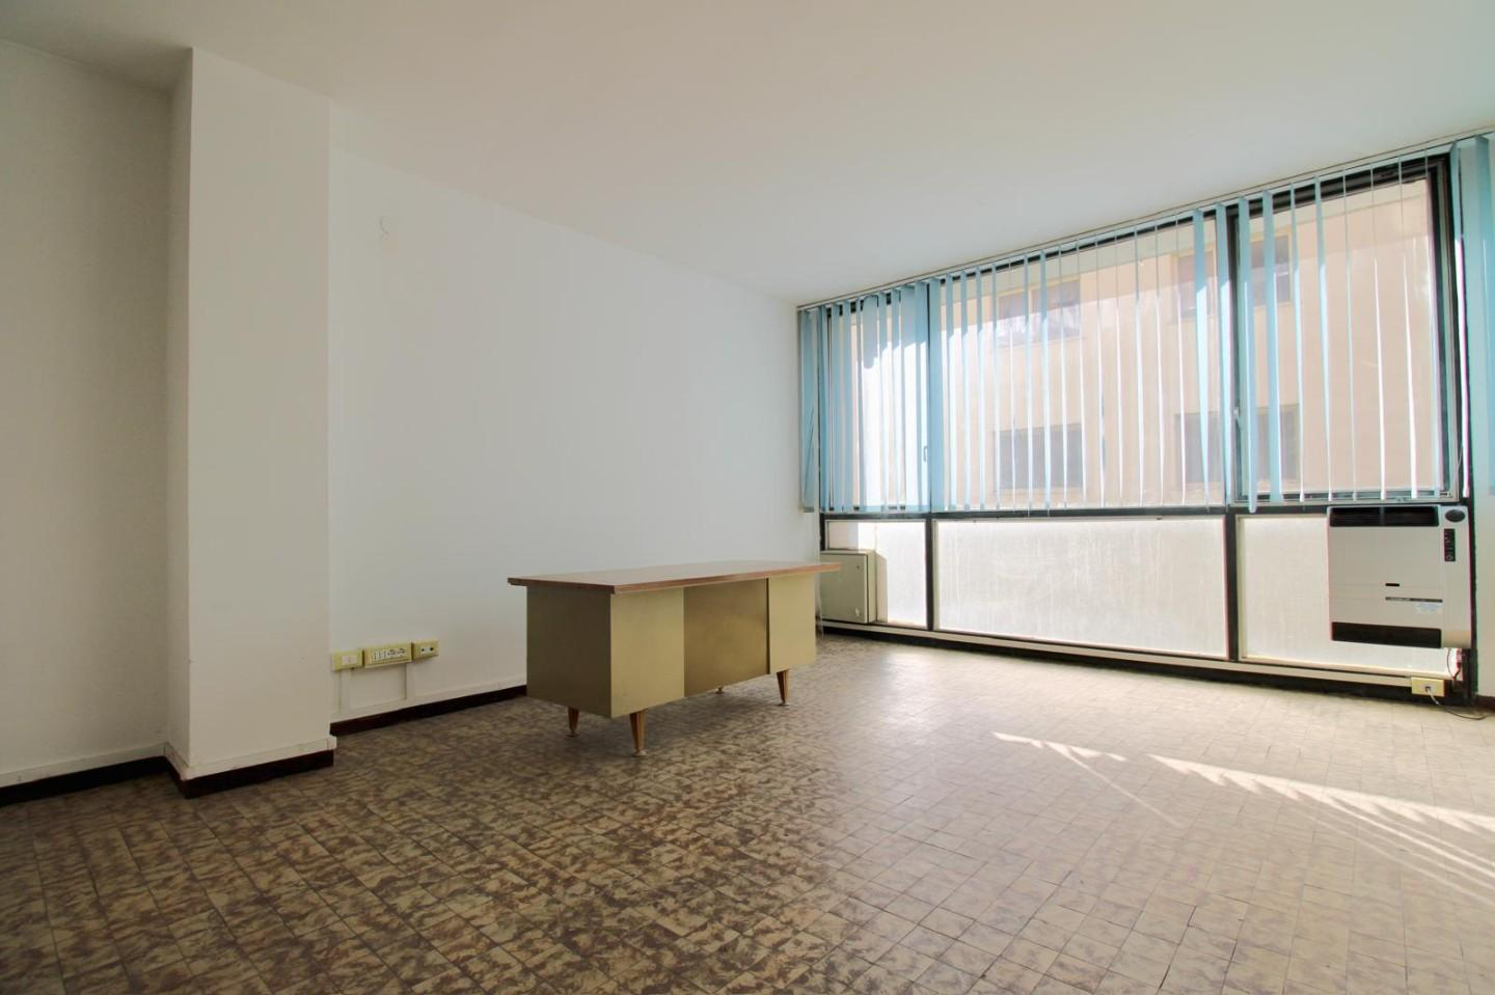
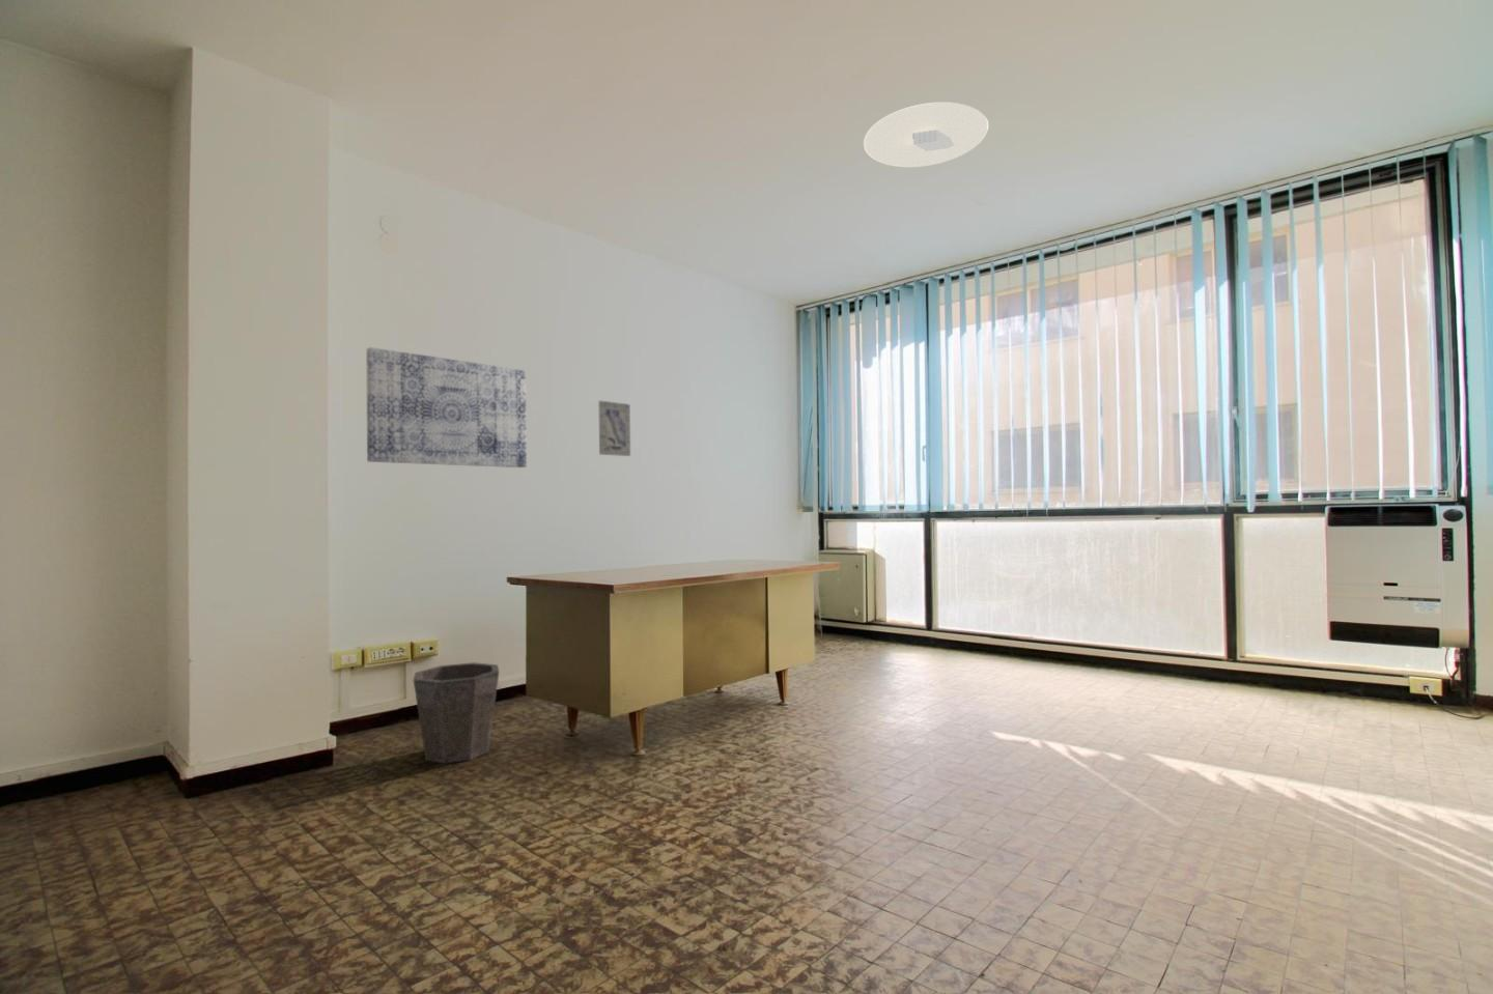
+ wall art (453, 413)
+ ceiling light (924, 131)
+ waste bin (457, 711)
+ wall art (615, 428)
